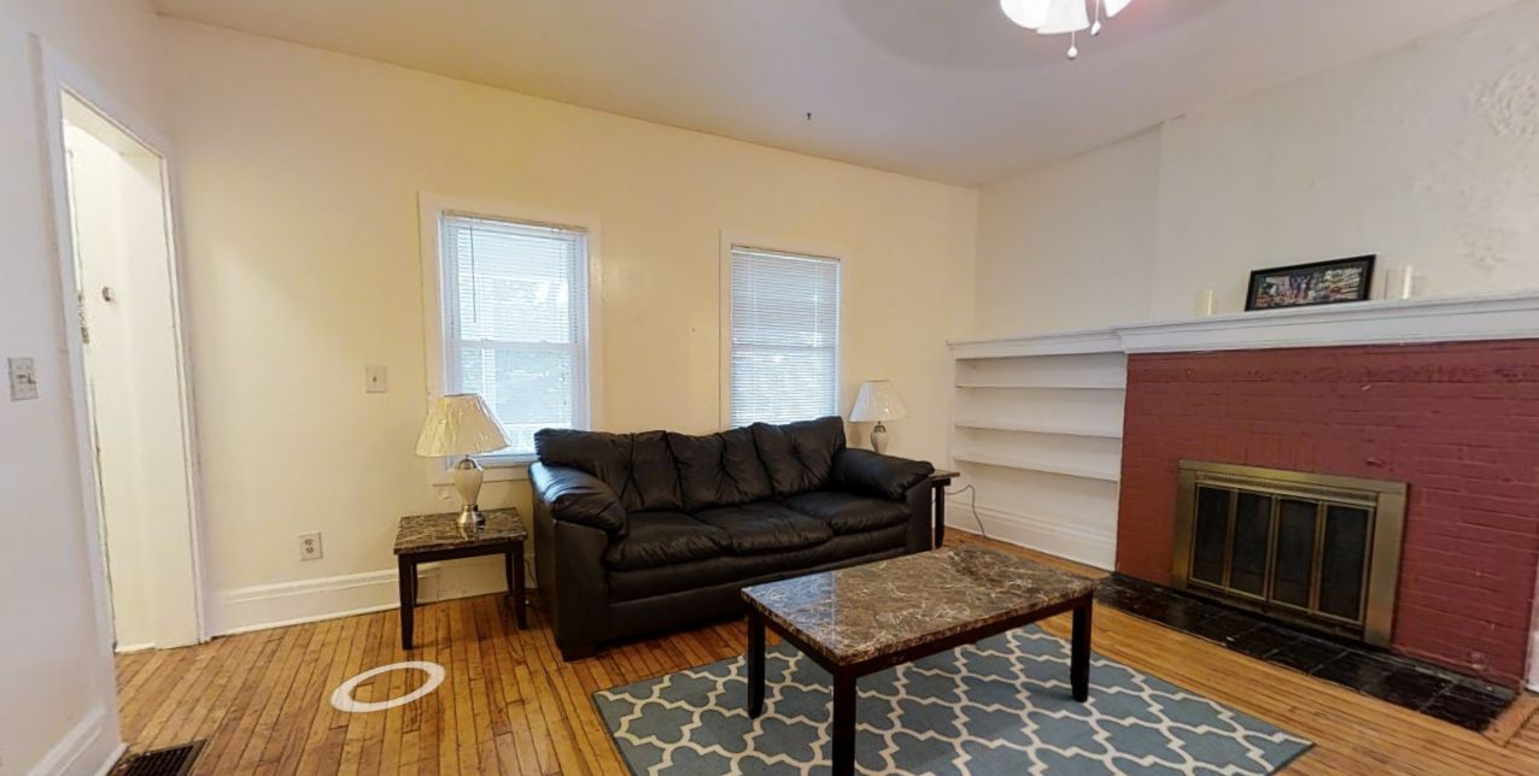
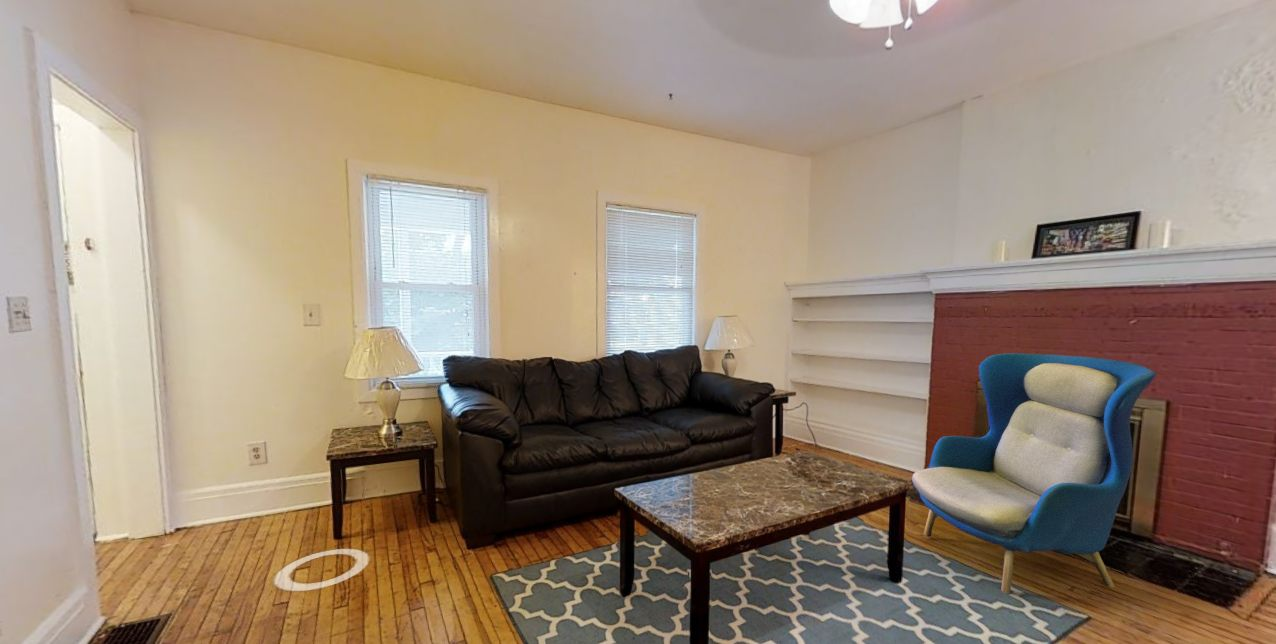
+ armchair (1020, 459)
